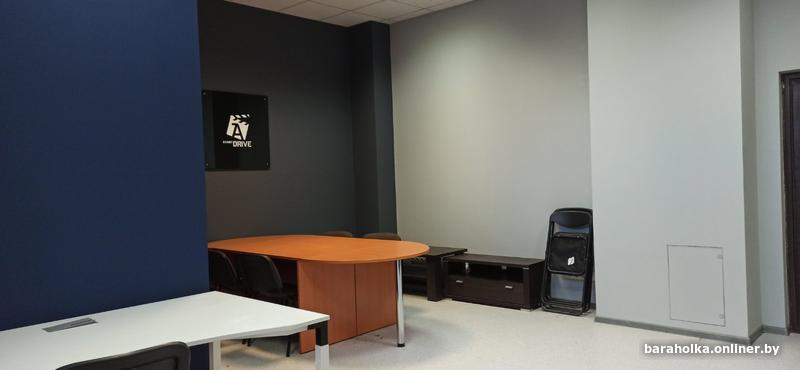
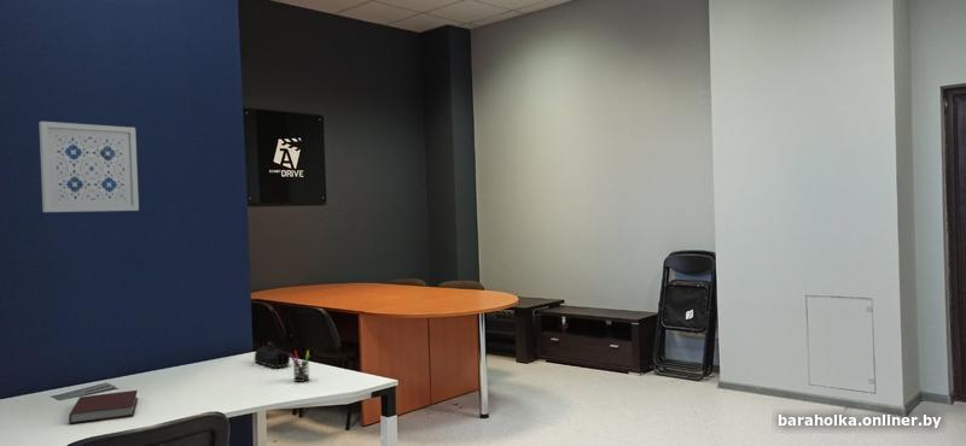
+ wall art (91, 168)
+ pen holder (302, 364)
+ pencil case (272, 352)
+ notebook (105, 405)
